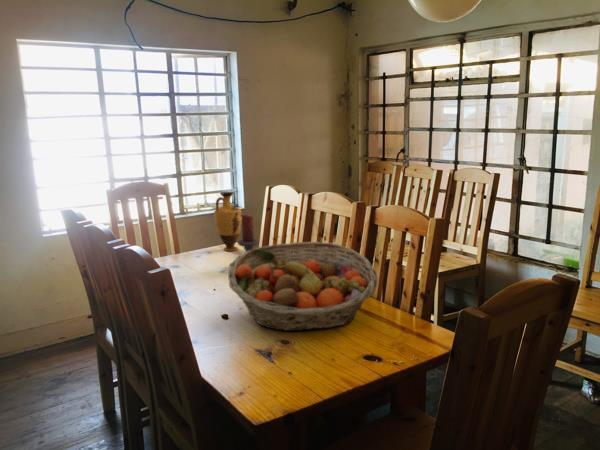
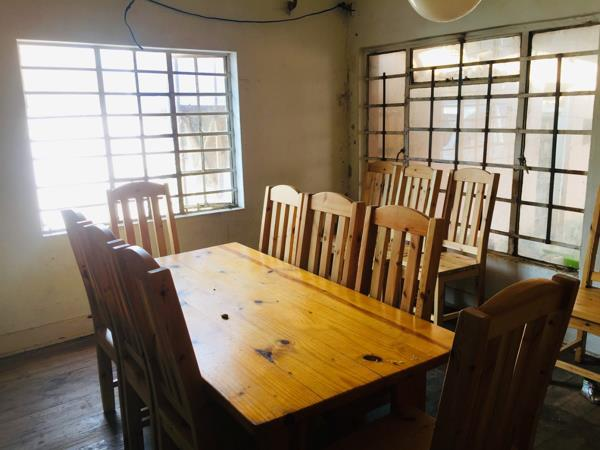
- vase (228, 221)
- fruit basket (302, 283)
- candle holder (249, 242)
